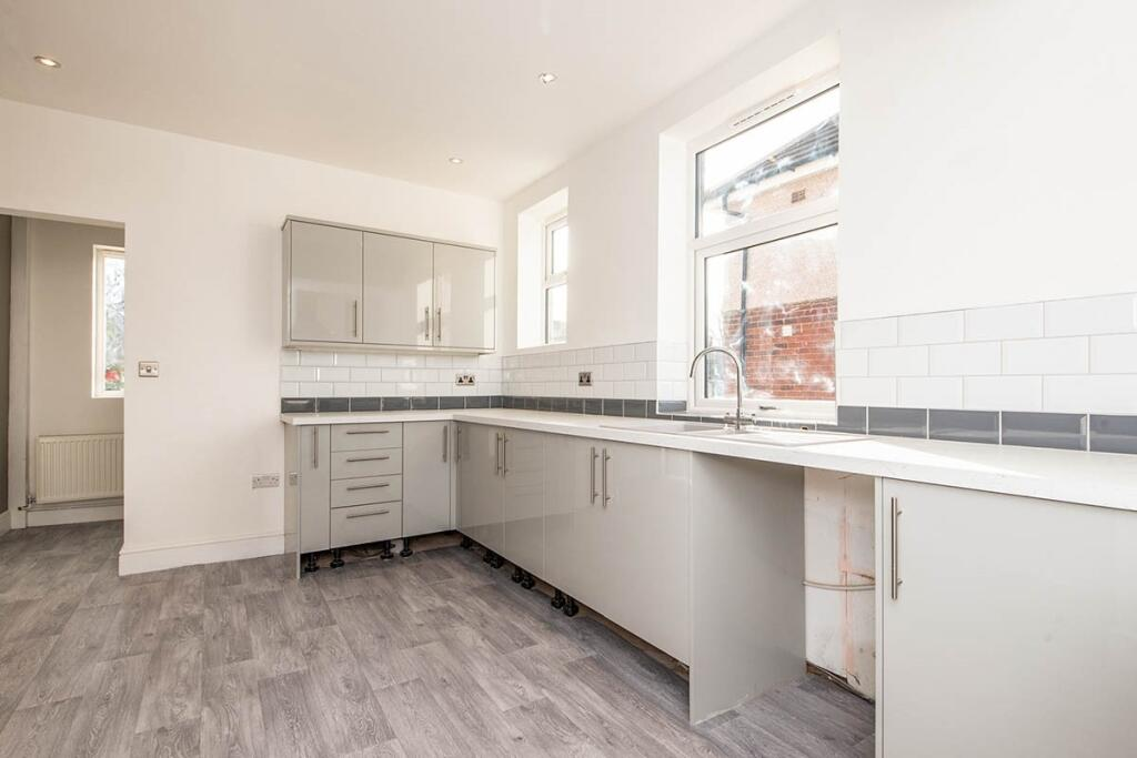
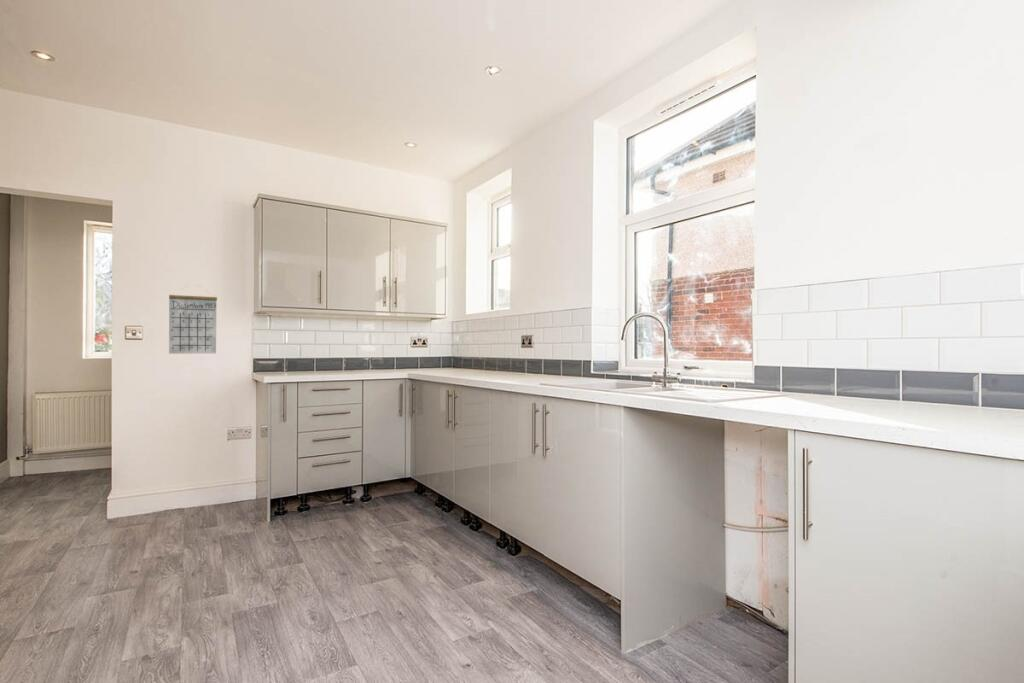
+ calendar (193, 318)
